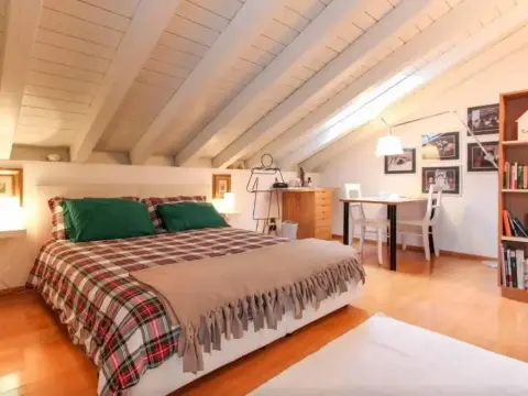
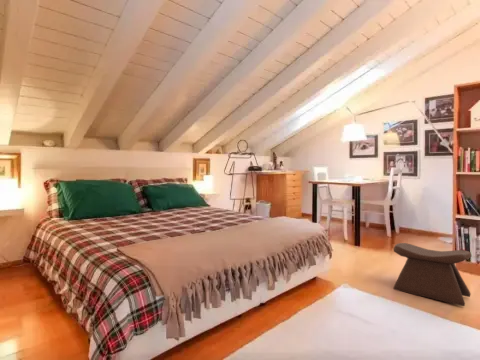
+ stool (430, 270)
